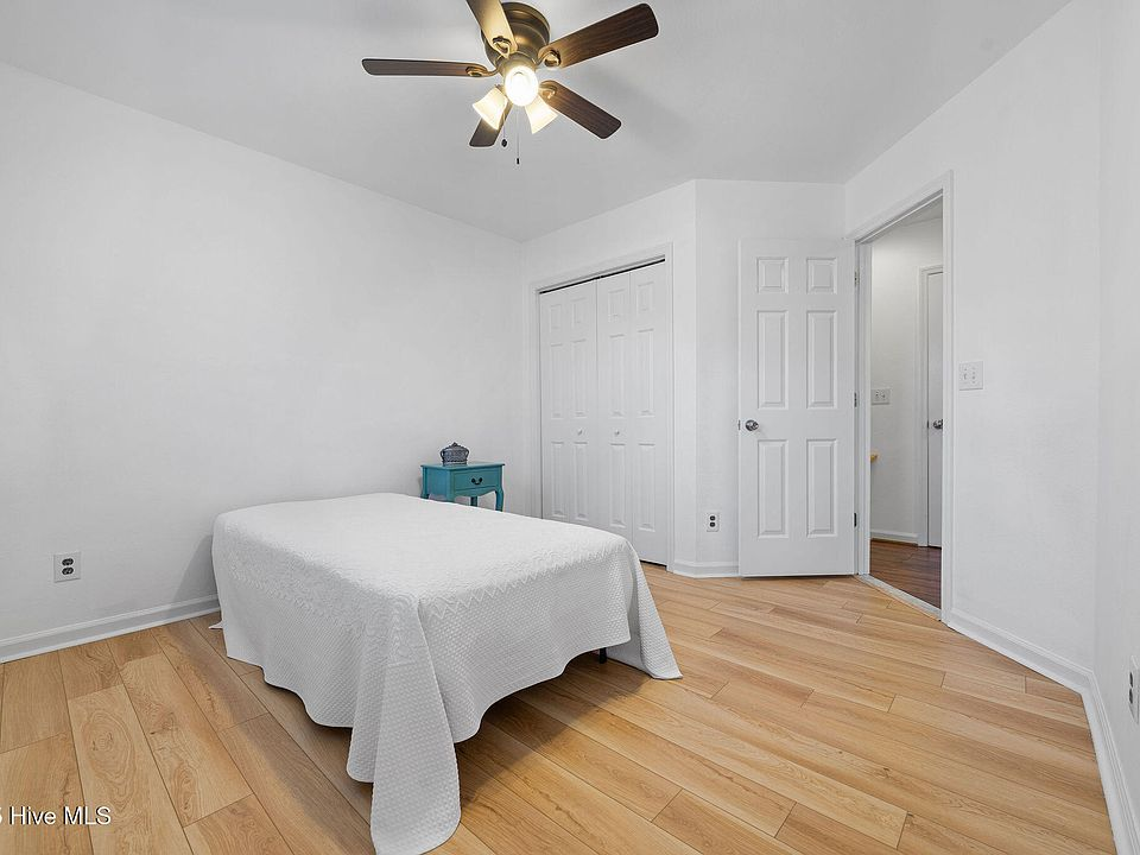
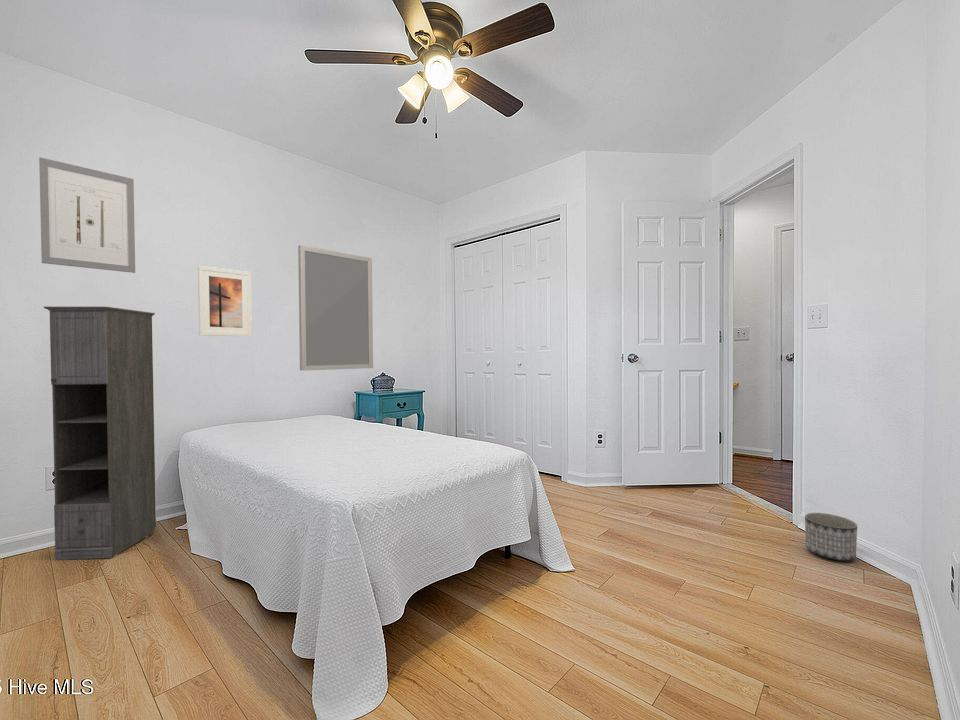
+ home mirror (337, 310)
+ wall art (90, 218)
+ planter (830, 537)
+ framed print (225, 302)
+ storage cabinet (106, 428)
